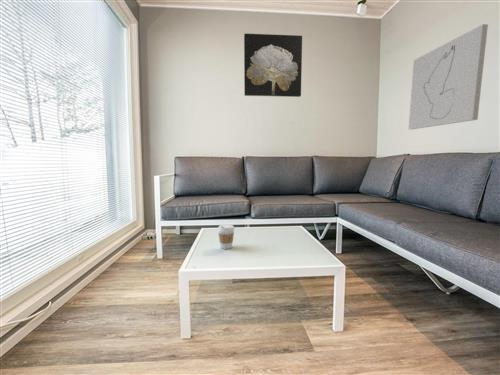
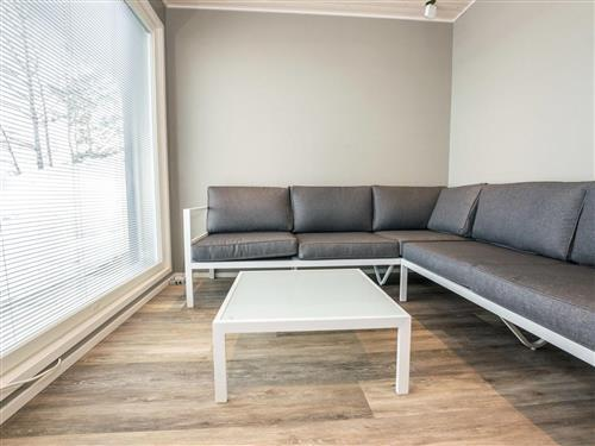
- wall art (441, 85)
- wall art (273, 66)
- coffee cup (226, 236)
